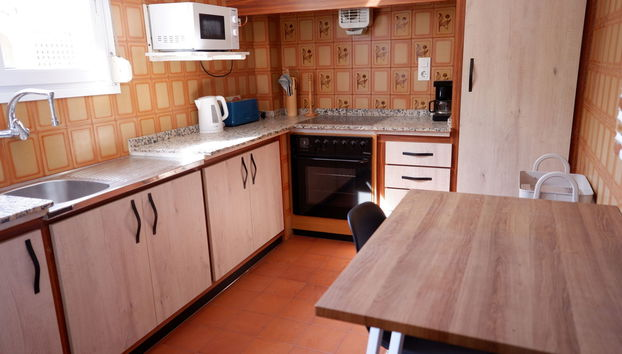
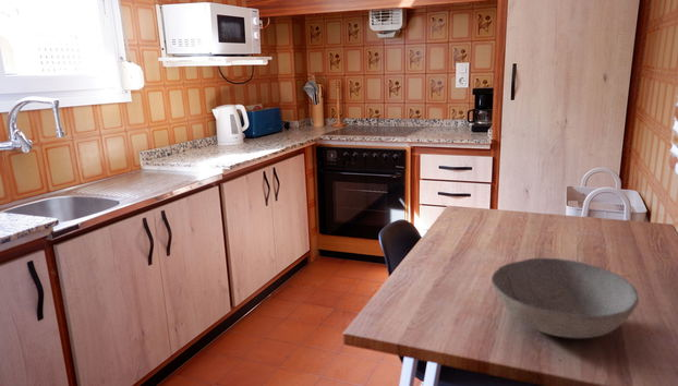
+ bowl (559, 303)
